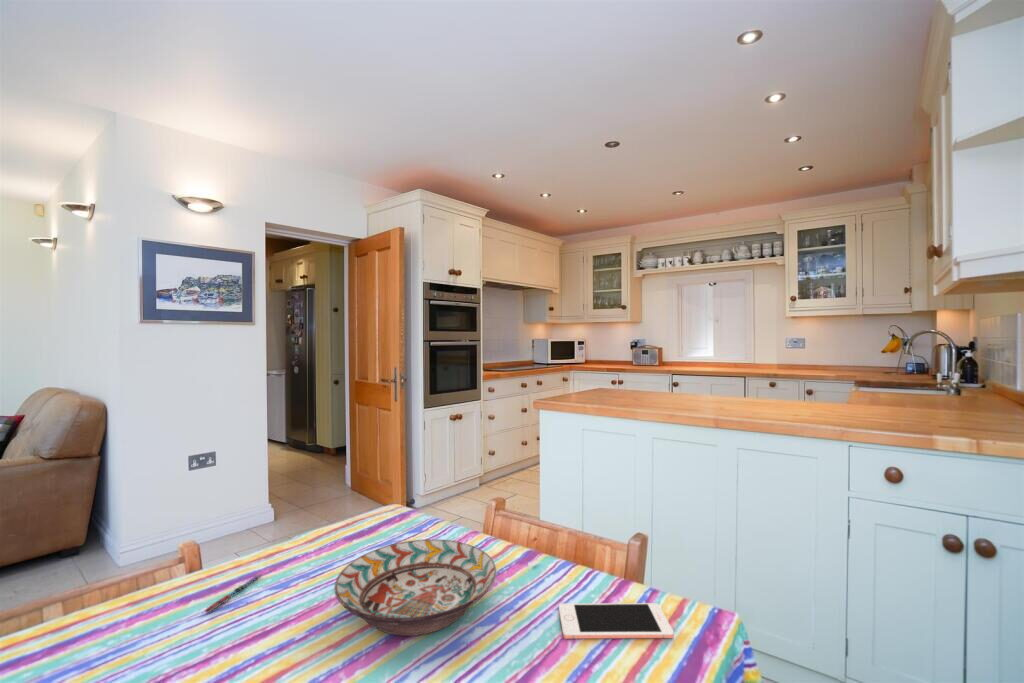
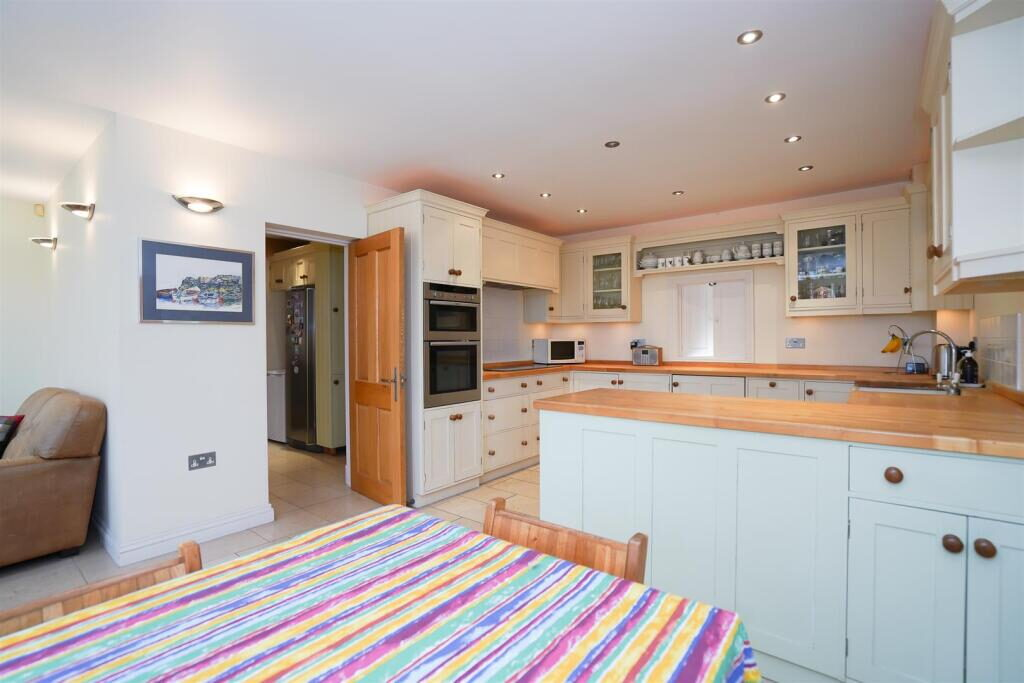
- decorative bowl (418, 592)
- cell phone (613, 620)
- pen (235, 590)
